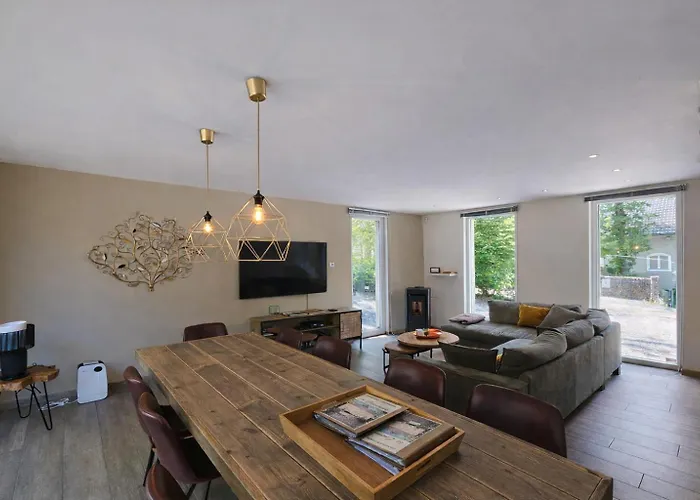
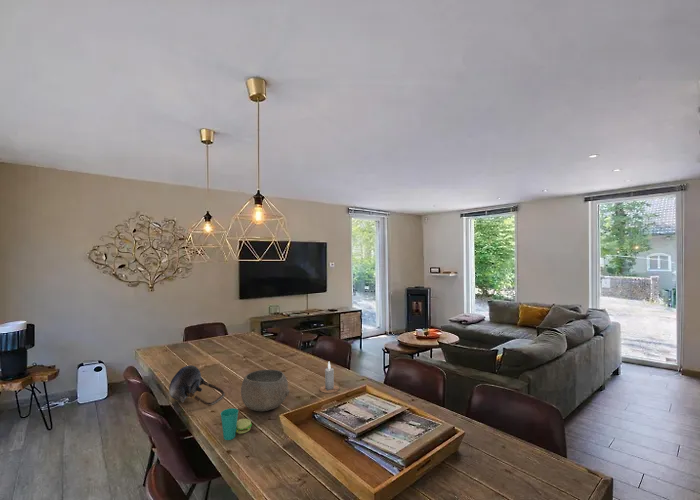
+ teapot (197, 382)
+ bowl (265, 390)
+ cup (236, 421)
+ candle (329, 374)
